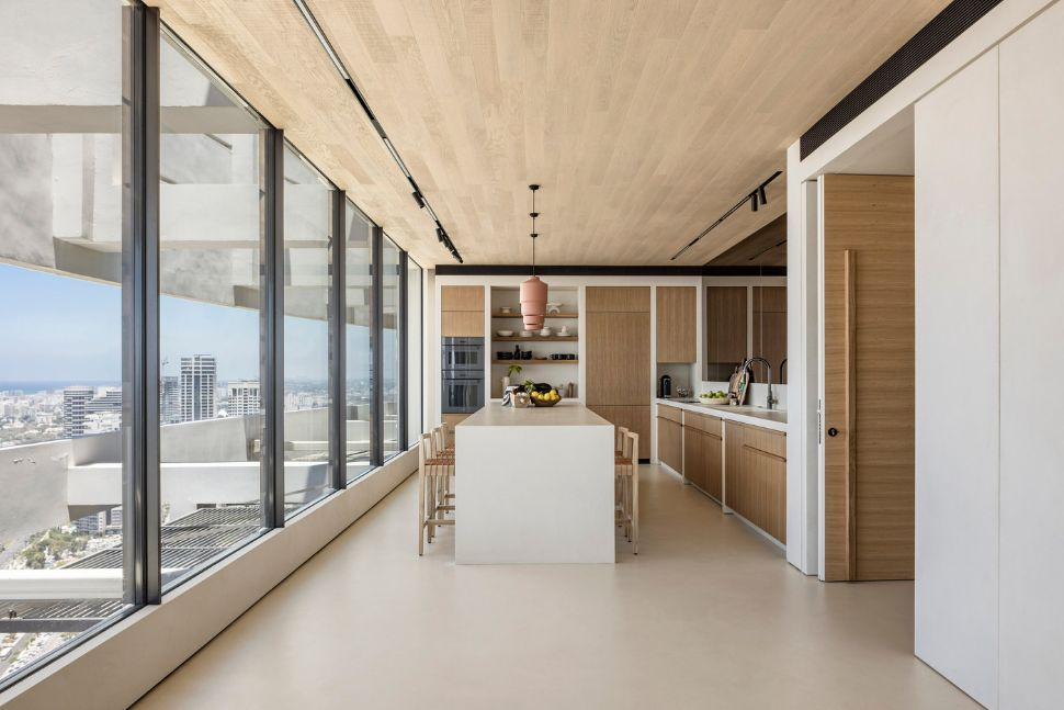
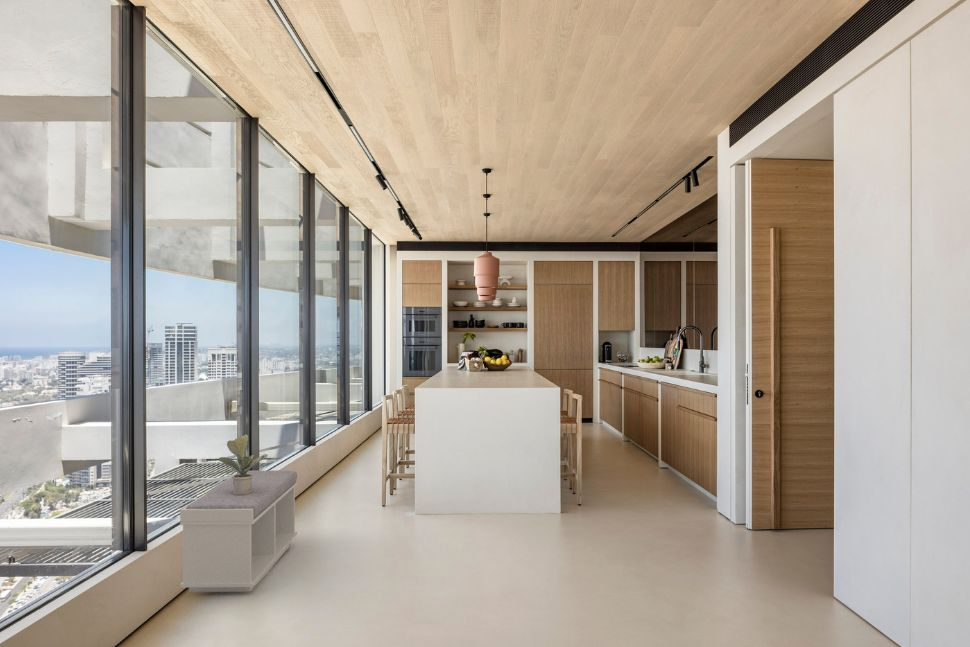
+ bench (246, 525)
+ potted plant (243, 462)
